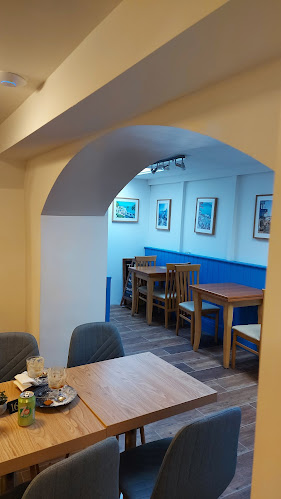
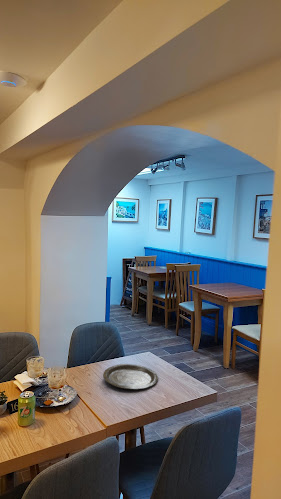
+ plate (130, 376)
